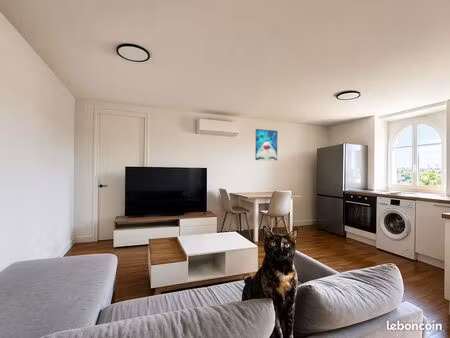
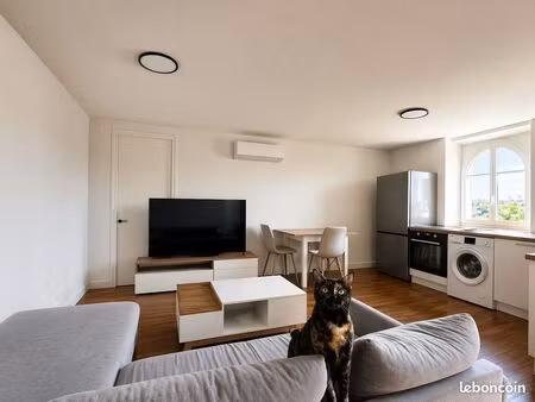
- wall art (266, 145)
